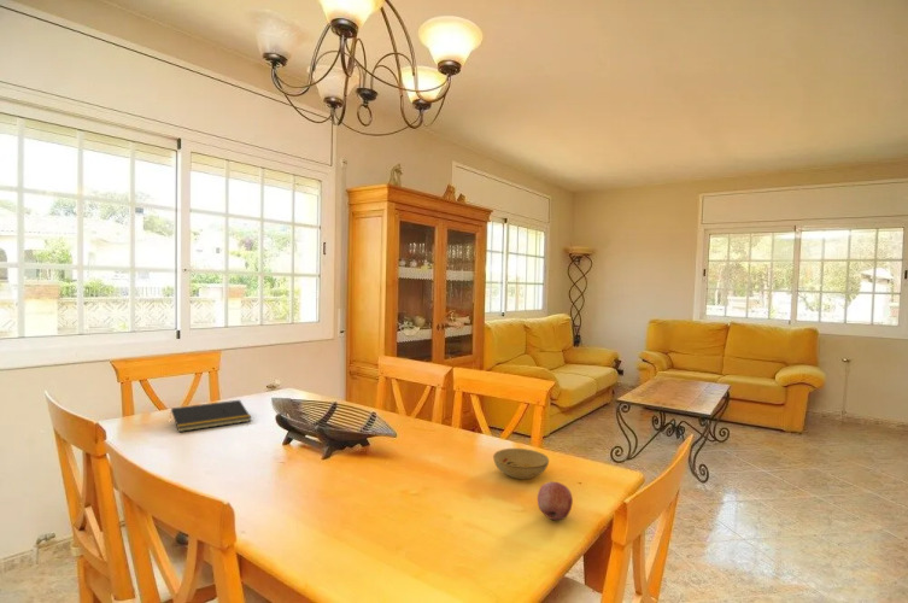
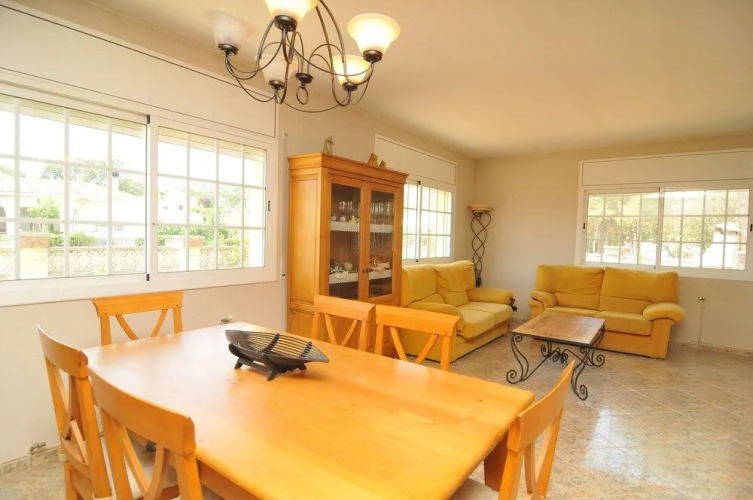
- bowl (520, 464)
- fruit (553, 499)
- notepad (211, 414)
